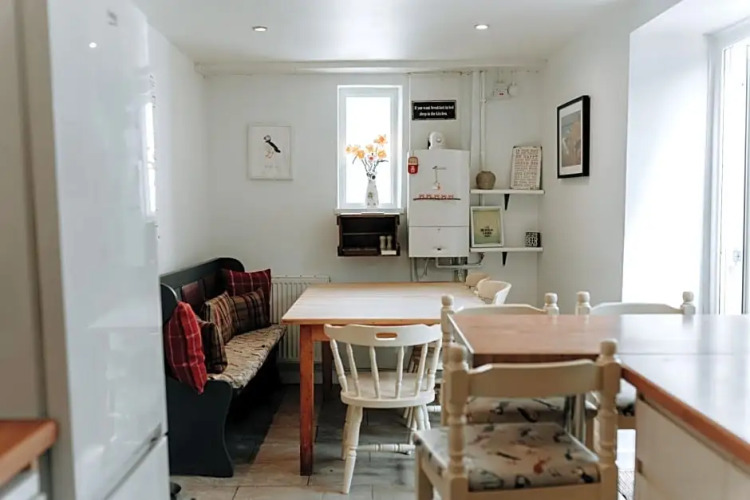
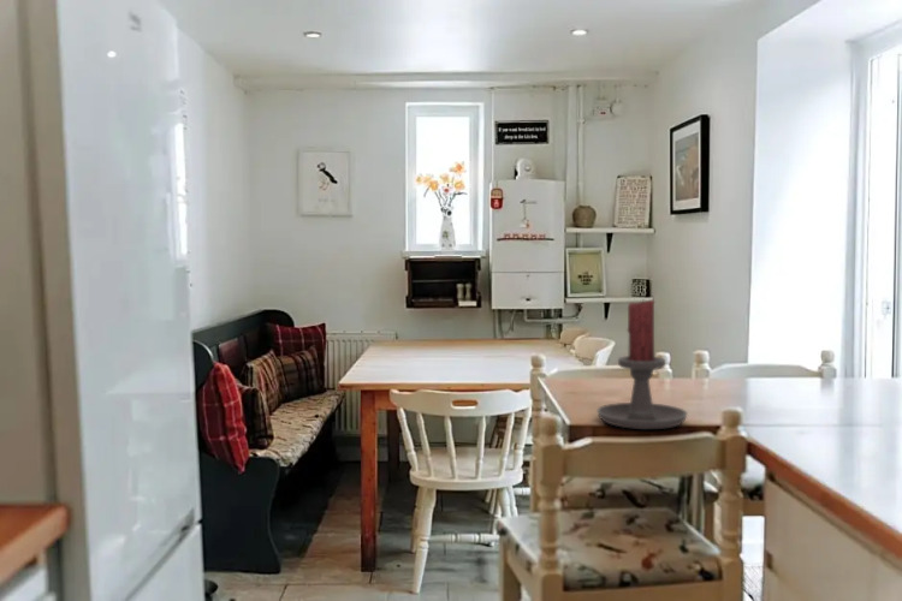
+ candle holder (641, 358)
